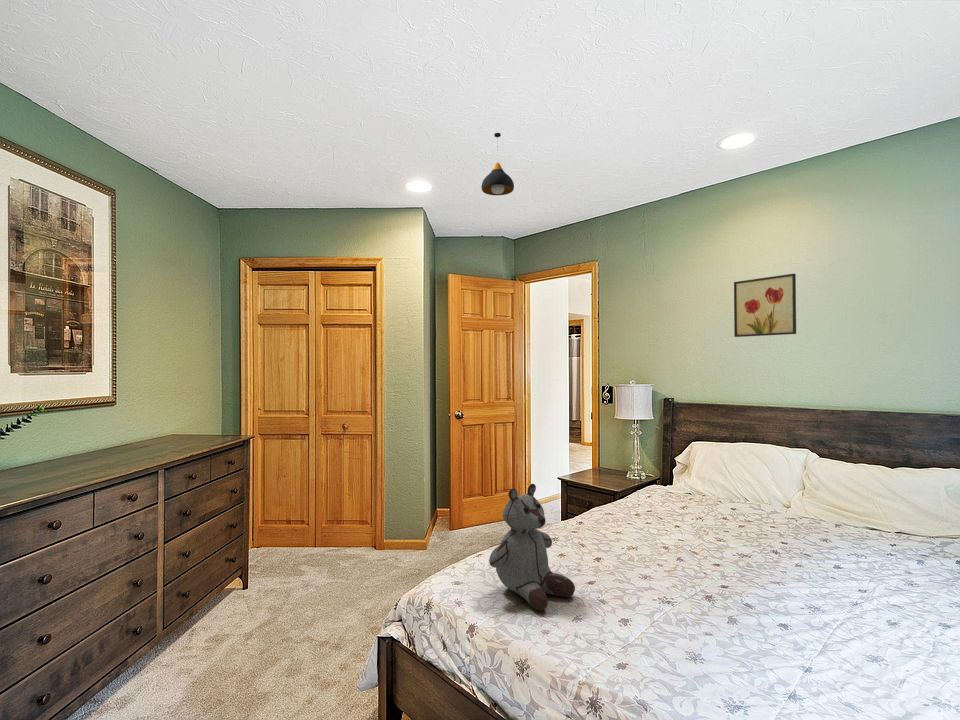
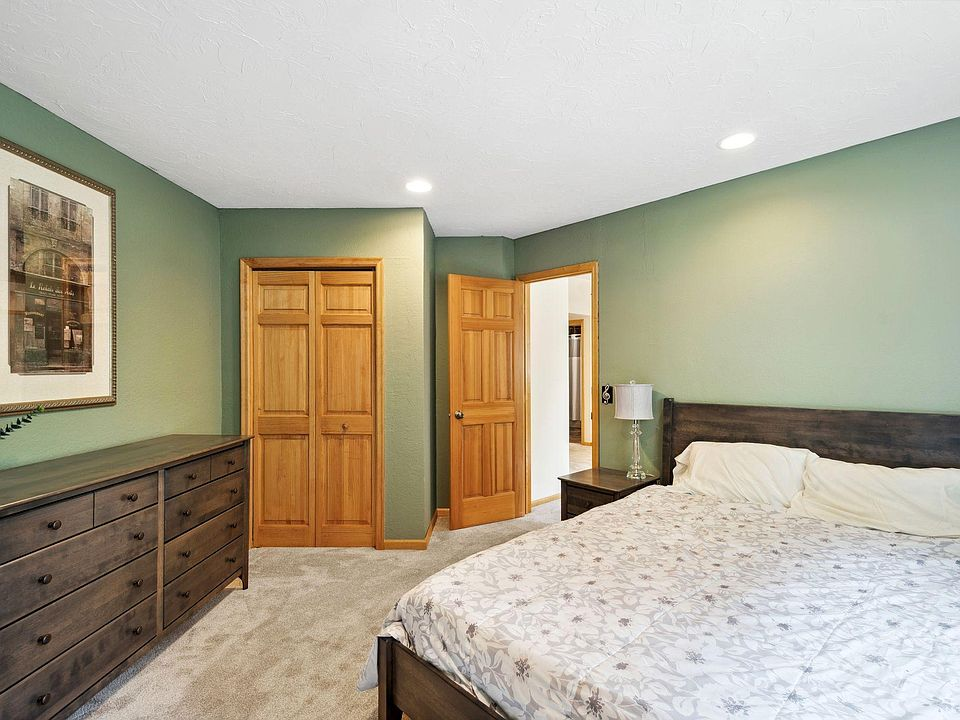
- pendant light (497, 163)
- stuffed bear (533, 541)
- wall art (764, 306)
